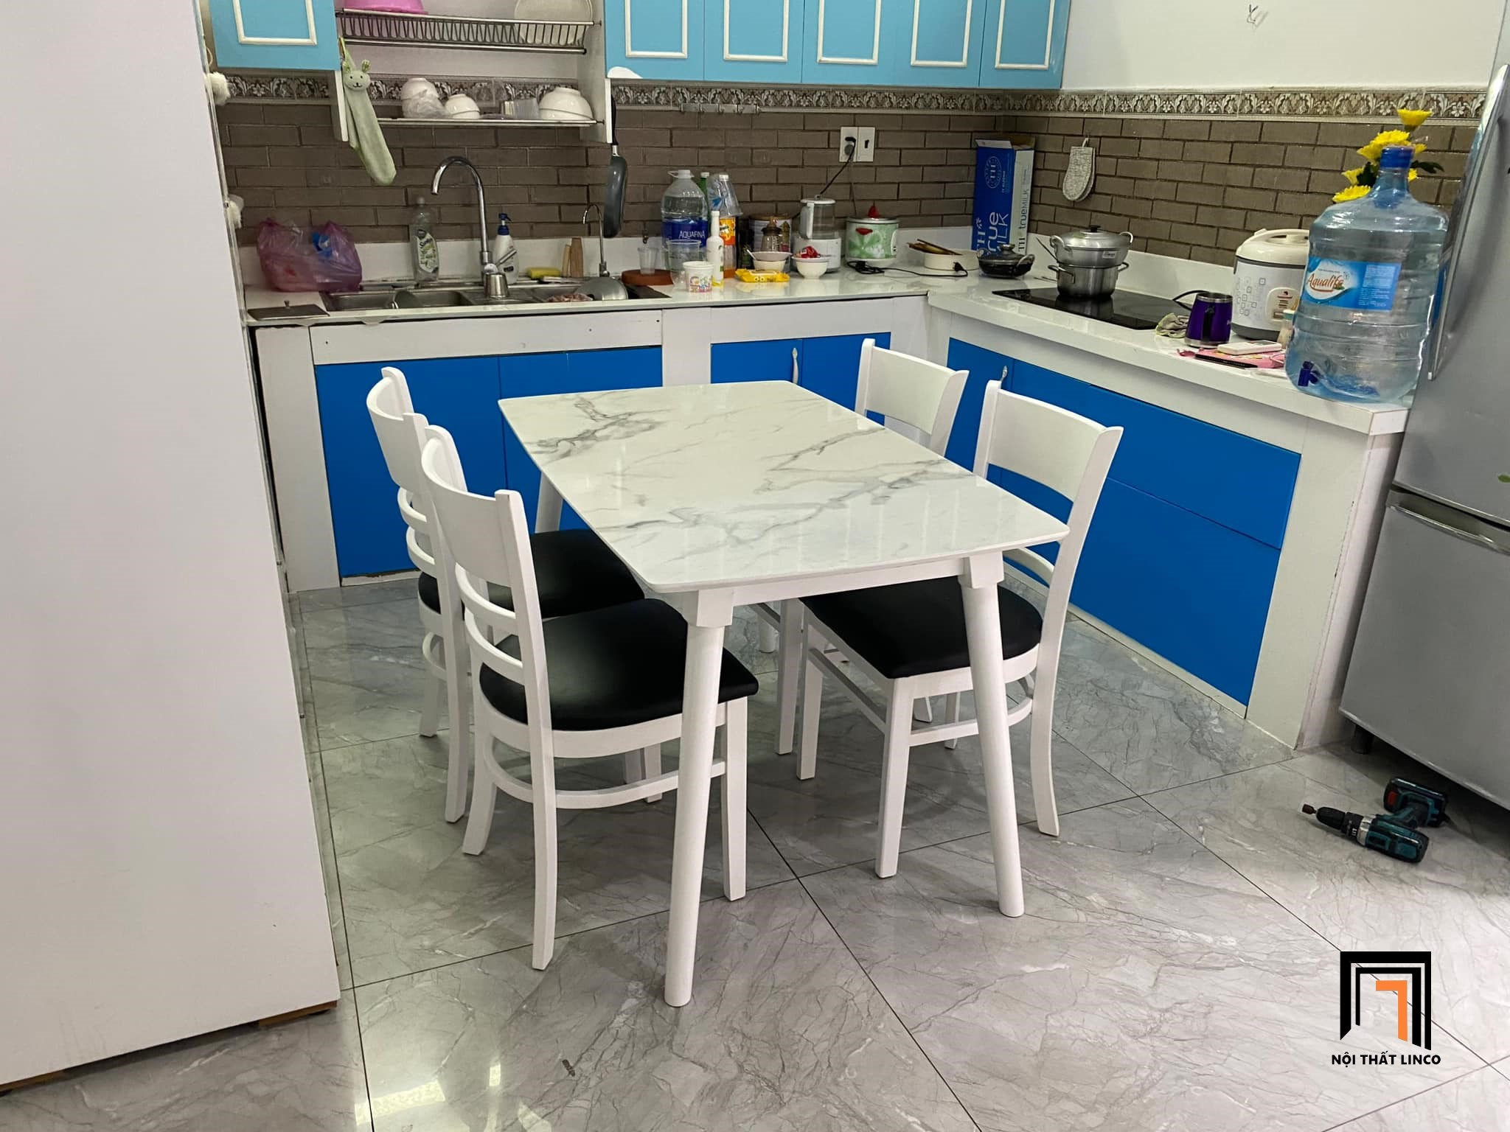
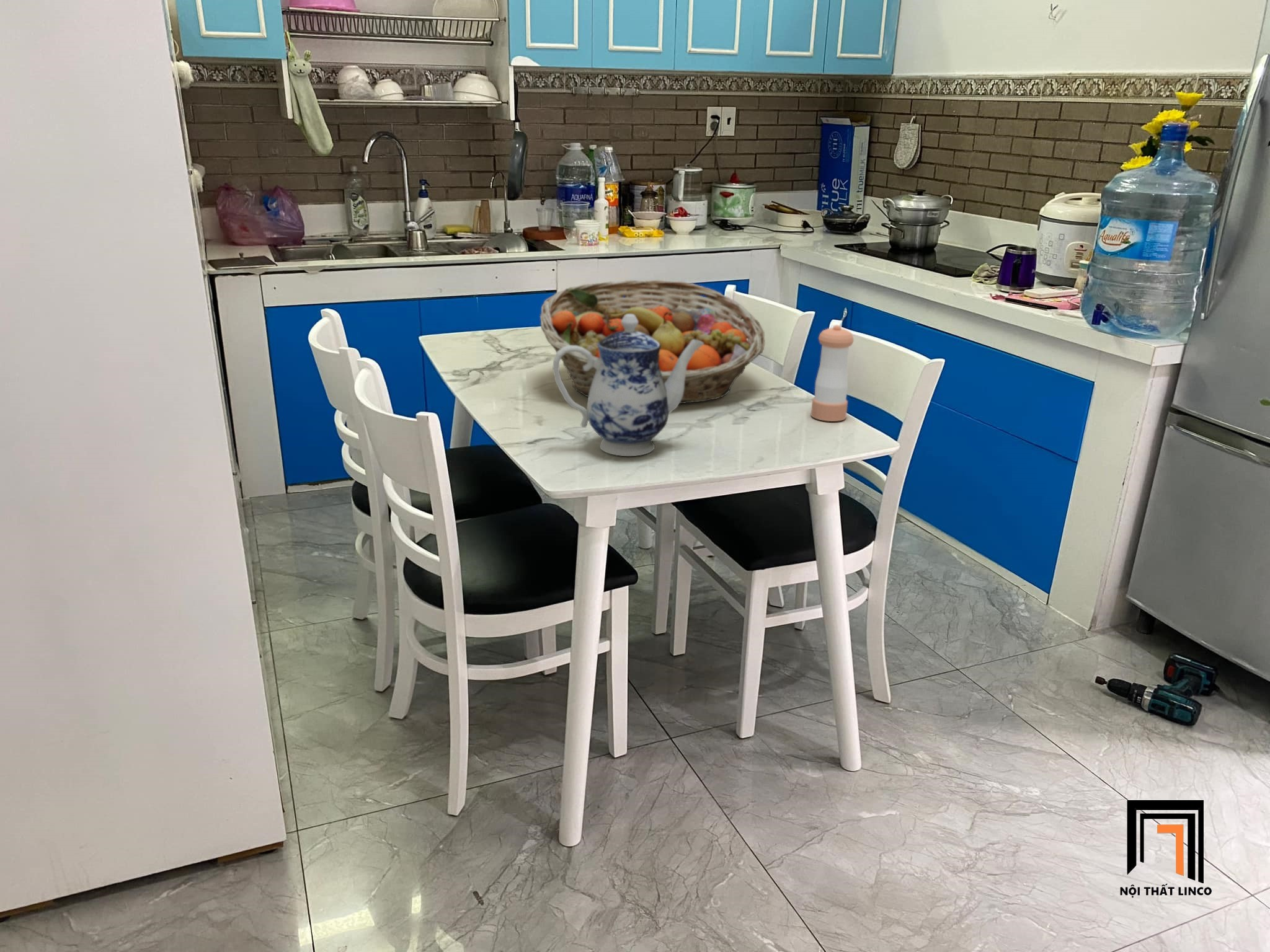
+ fruit basket (654, 338)
+ teapot (628, 382)
+ pepper shaker (833, 371)
